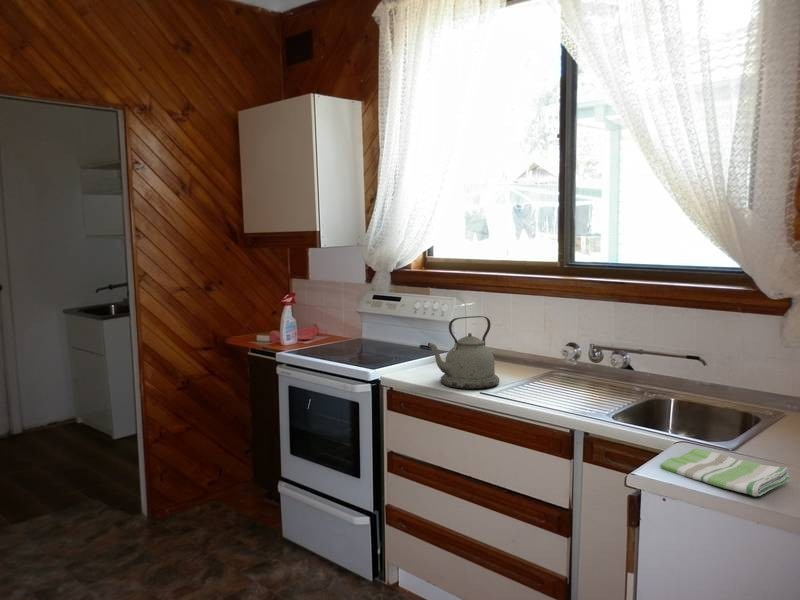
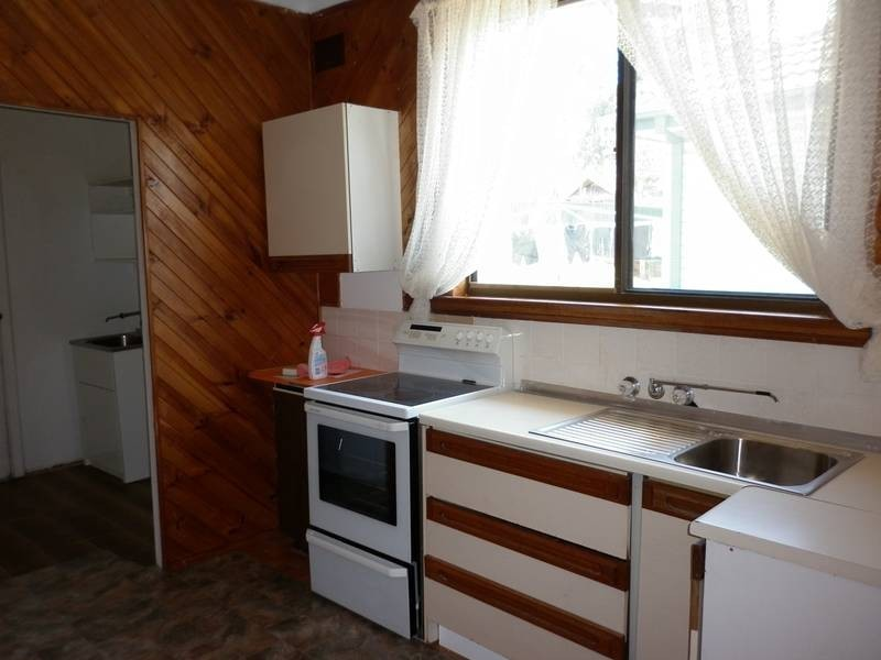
- dish towel (723, 468)
- kettle (467, 350)
